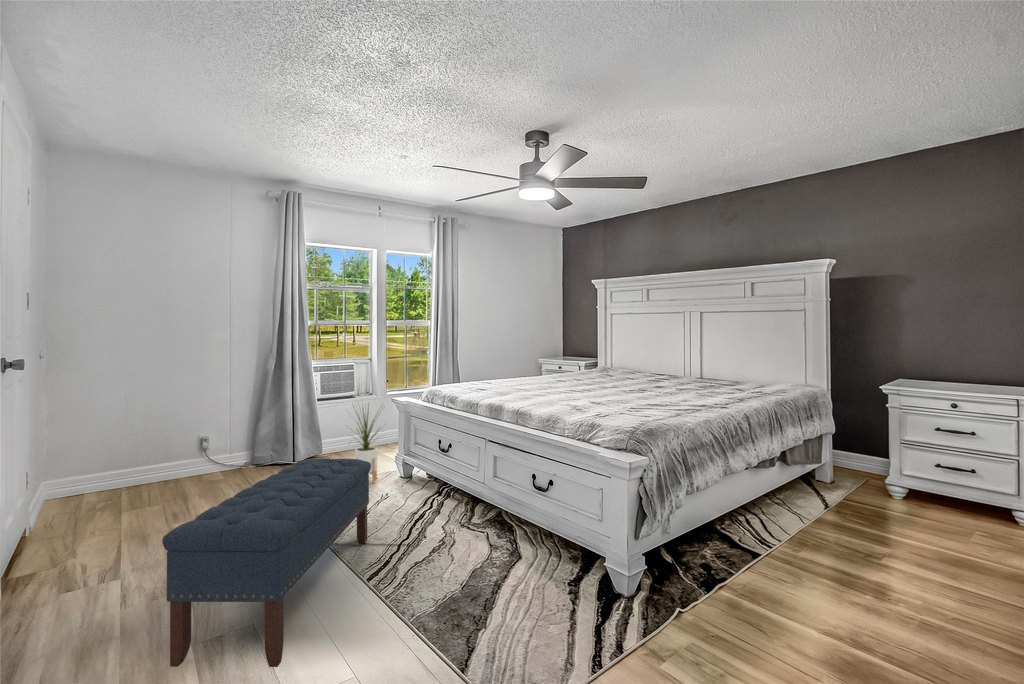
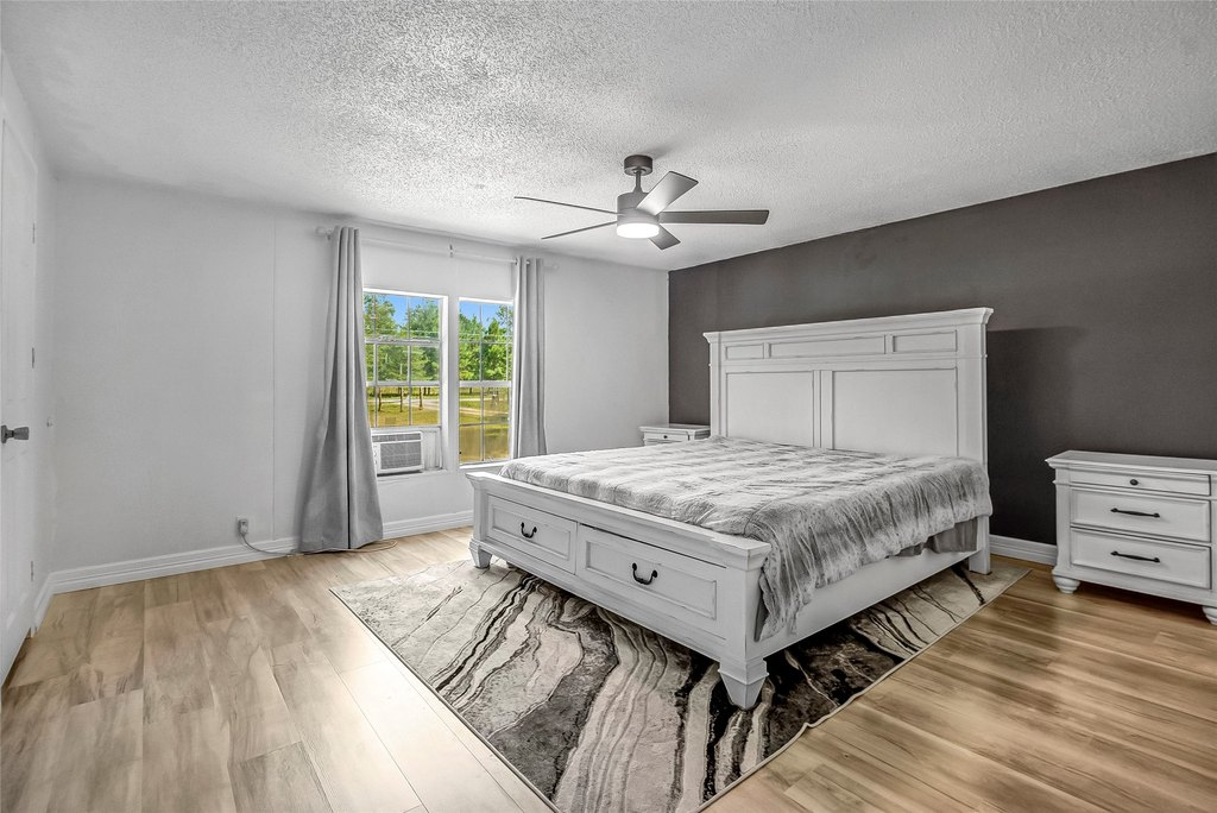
- house plant (367, 438)
- bench (291, 537)
